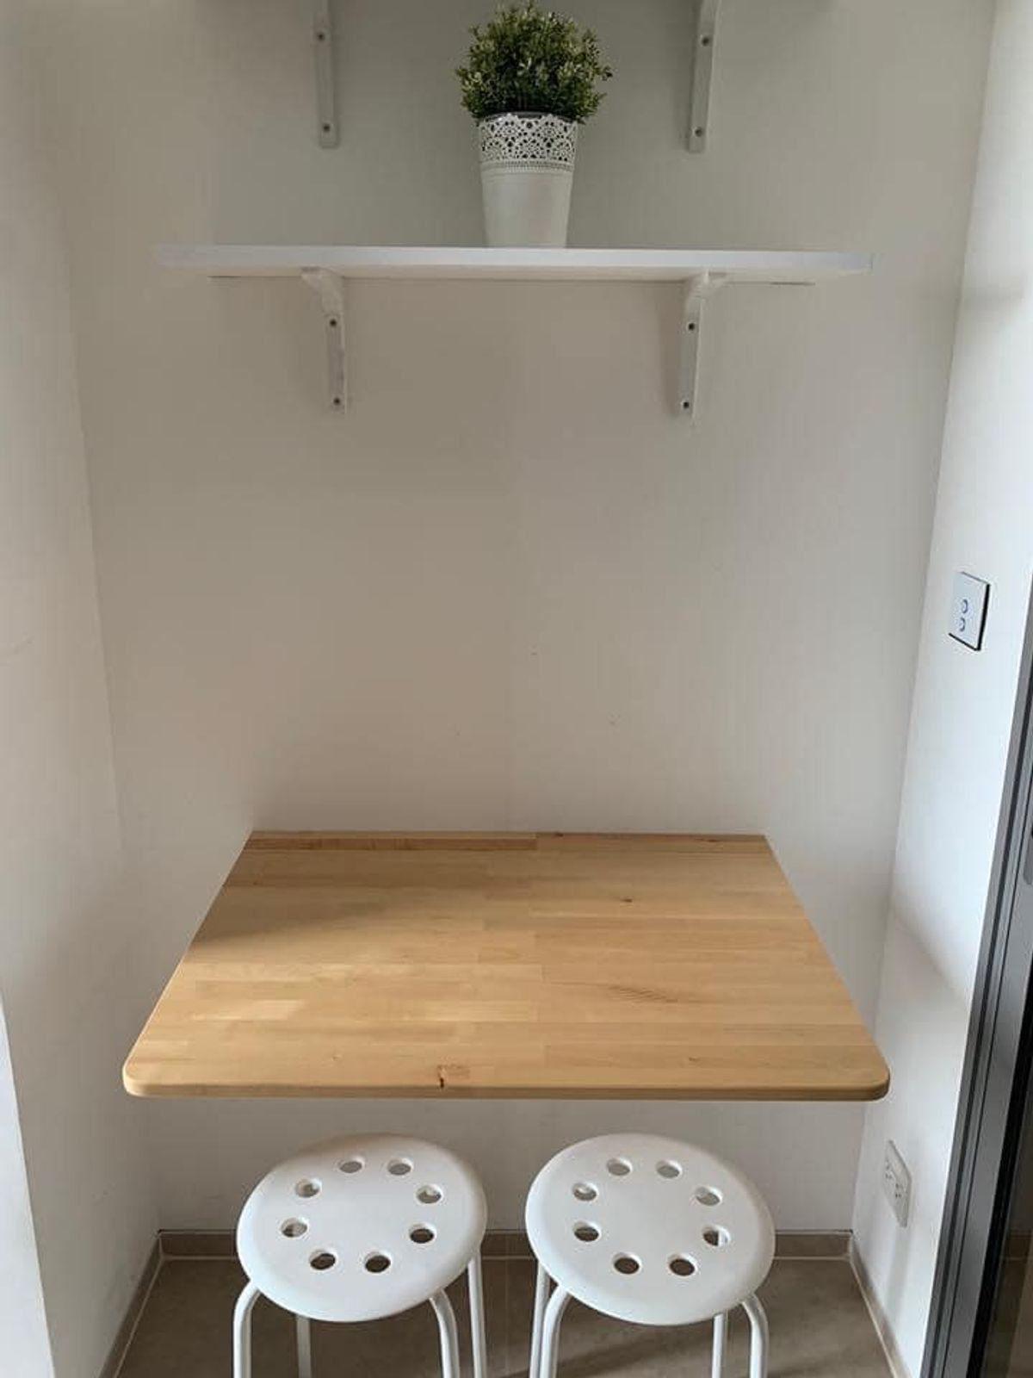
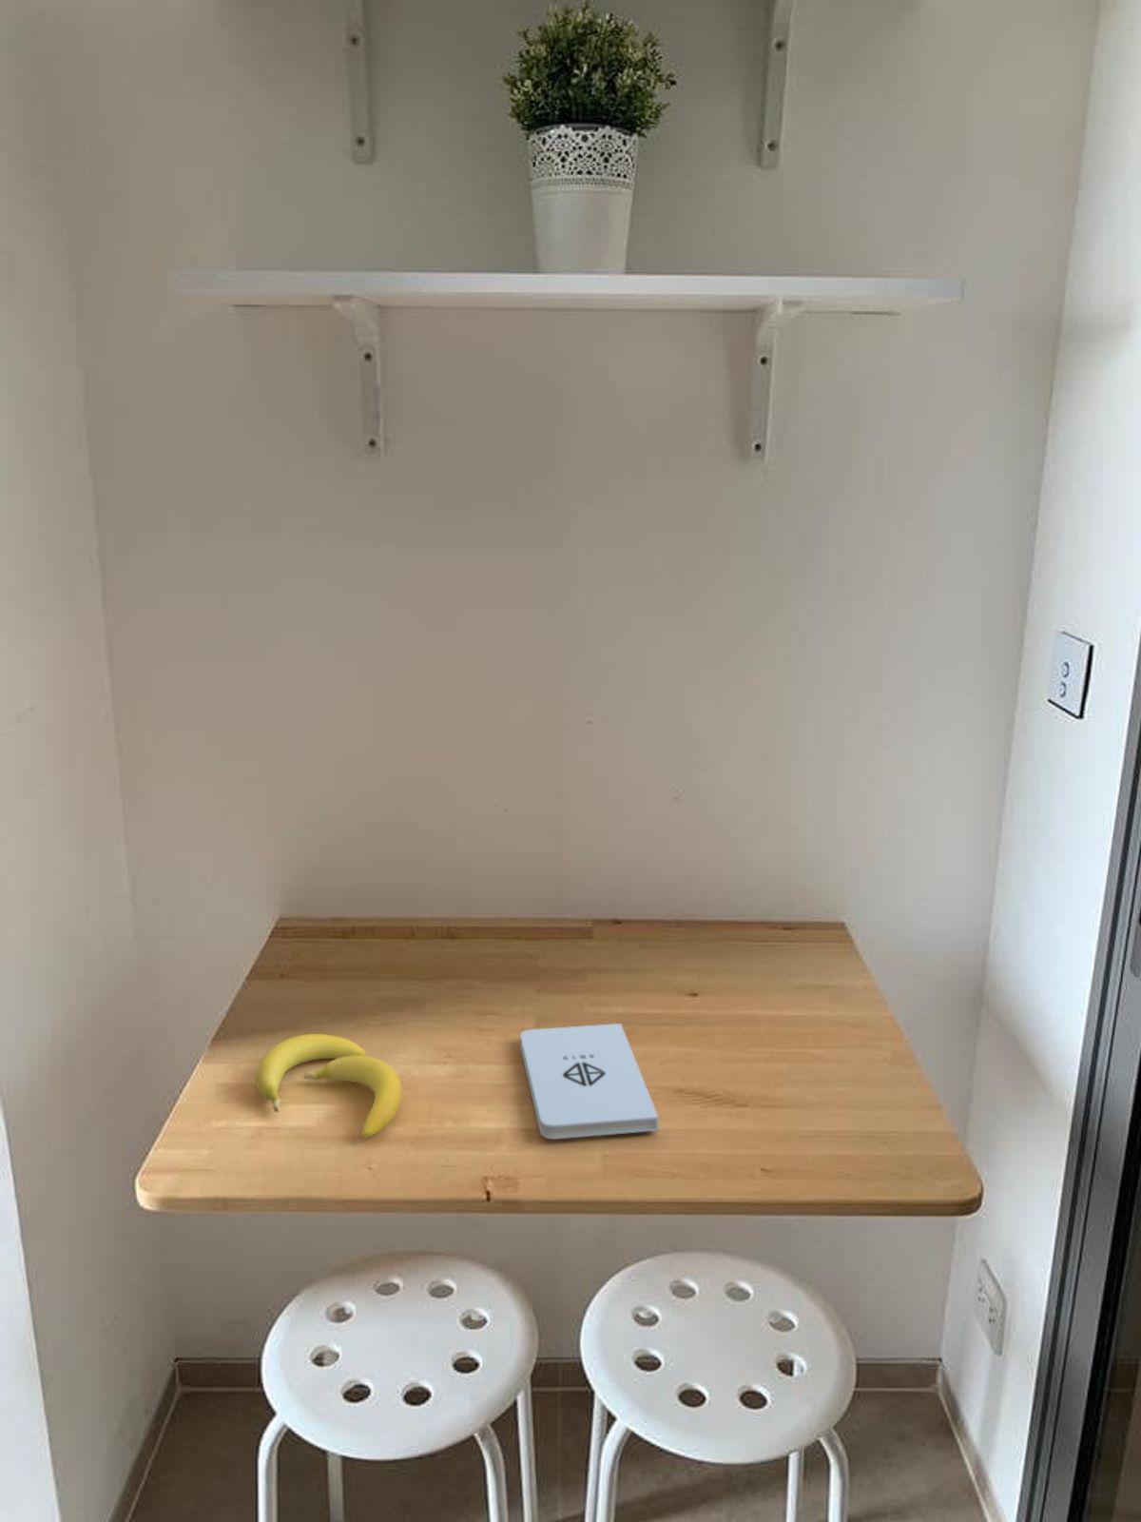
+ banana (328, 1077)
+ notepad (584, 1077)
